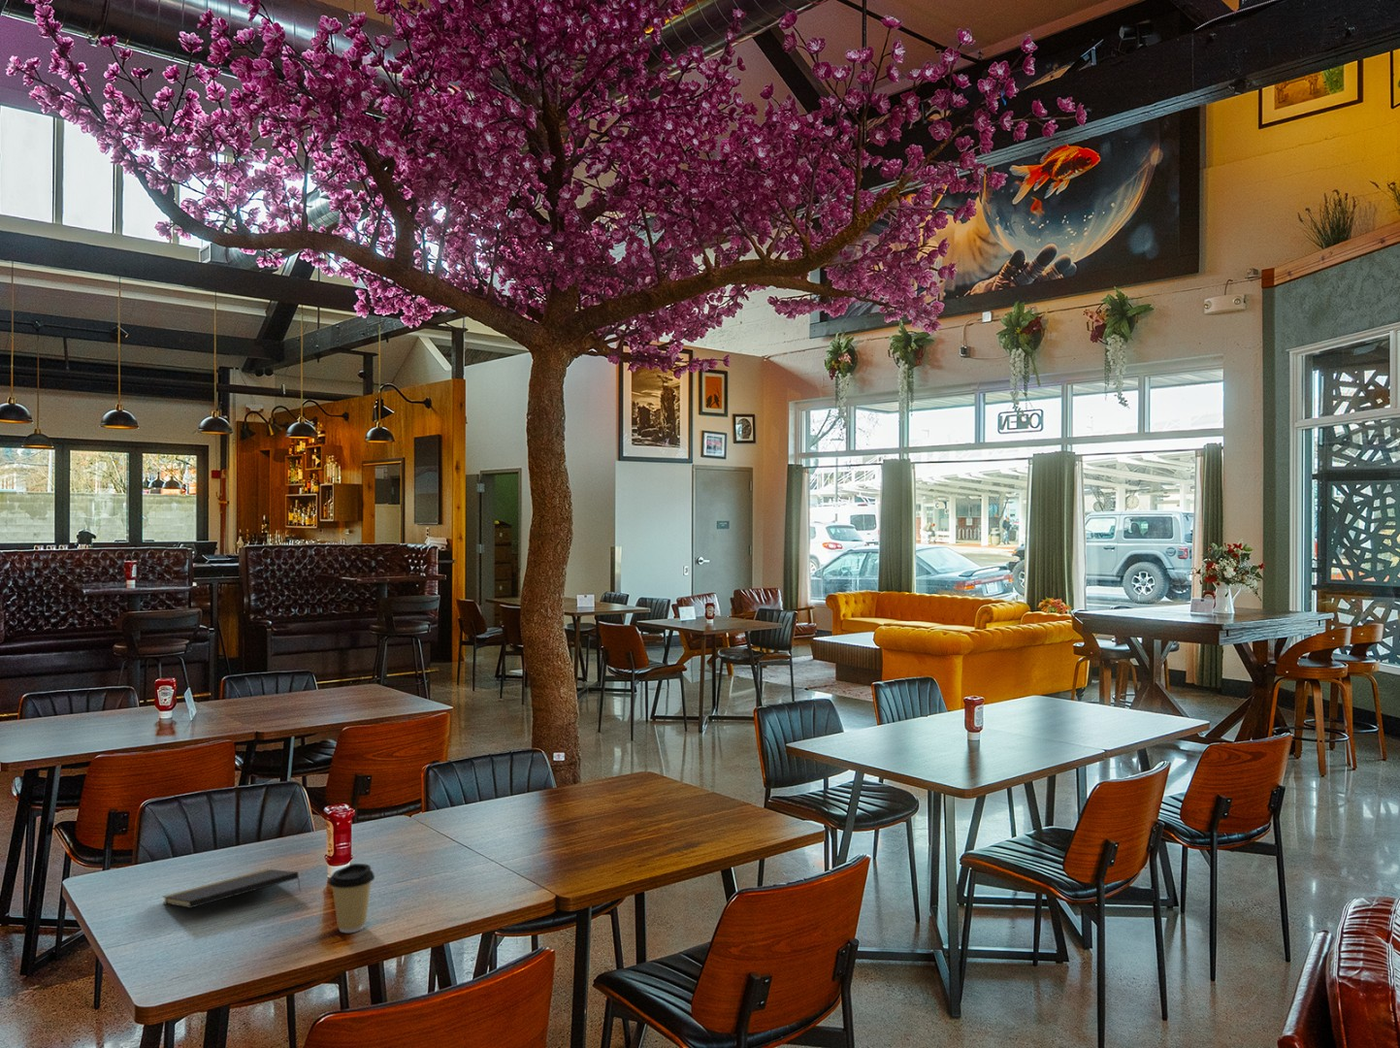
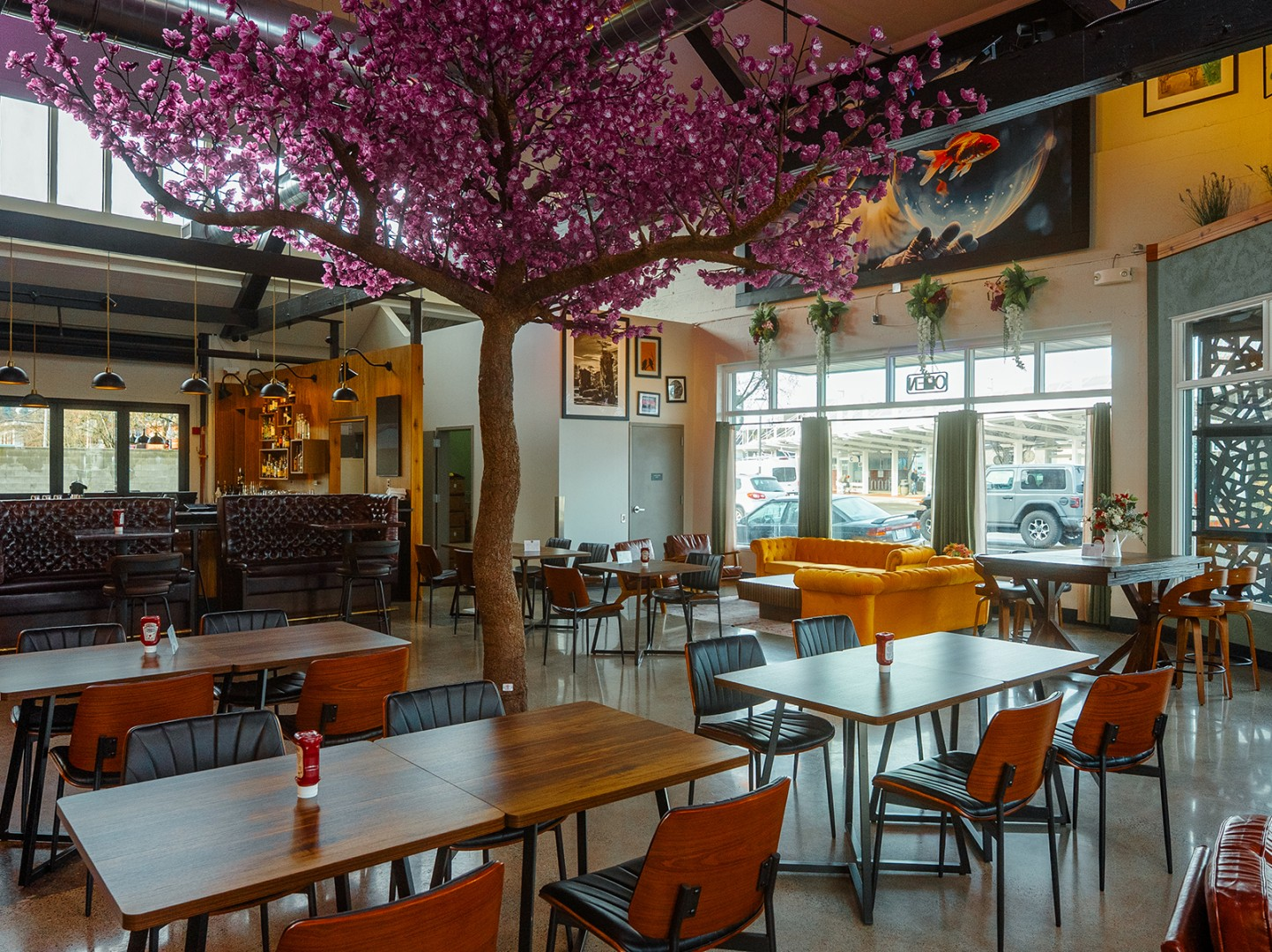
- notepad (231, 887)
- coffee cup (351, 898)
